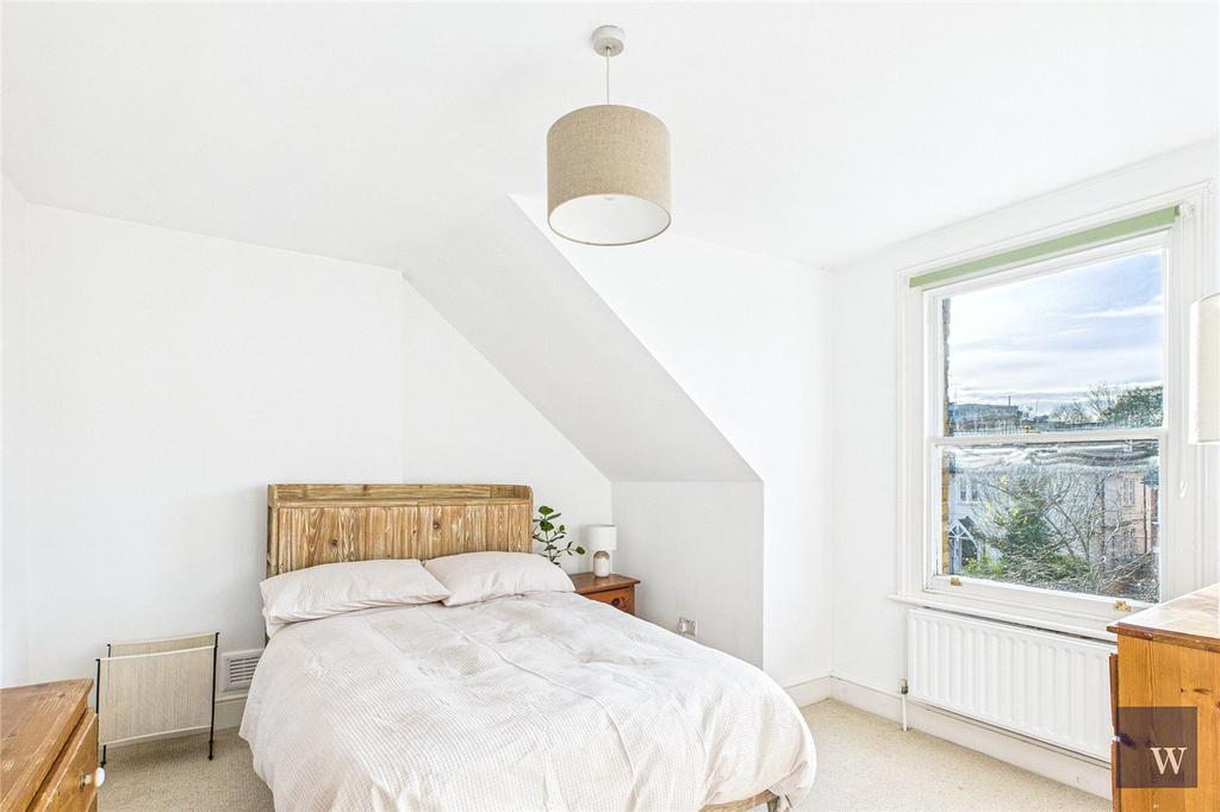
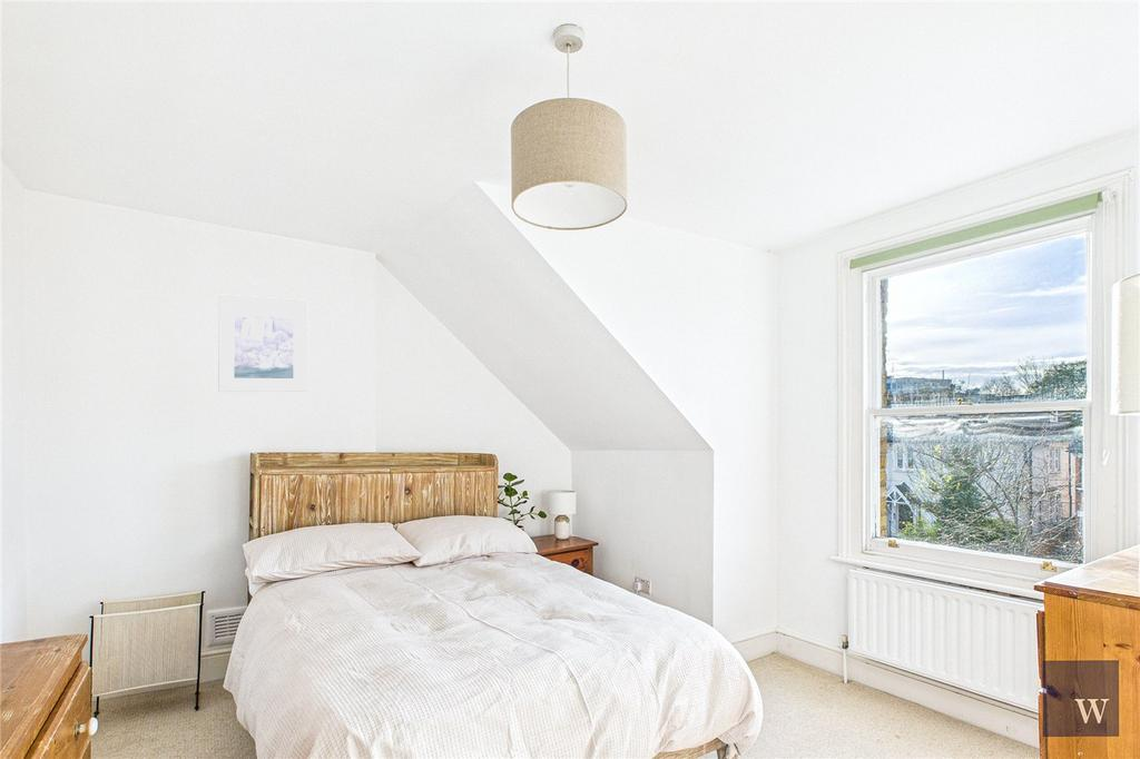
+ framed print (264, 344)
